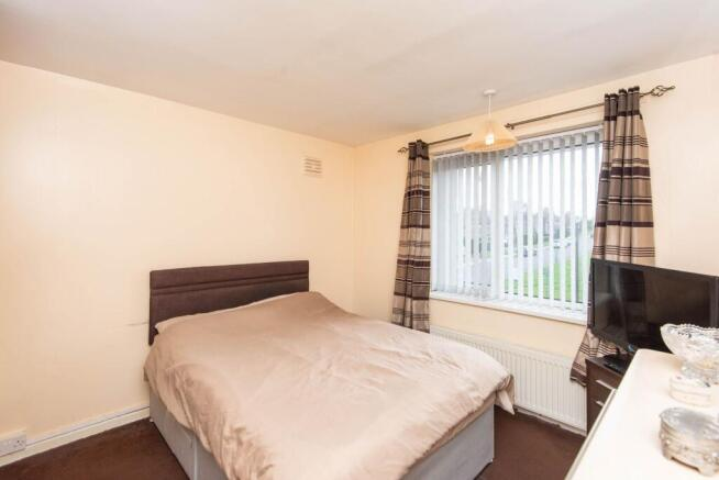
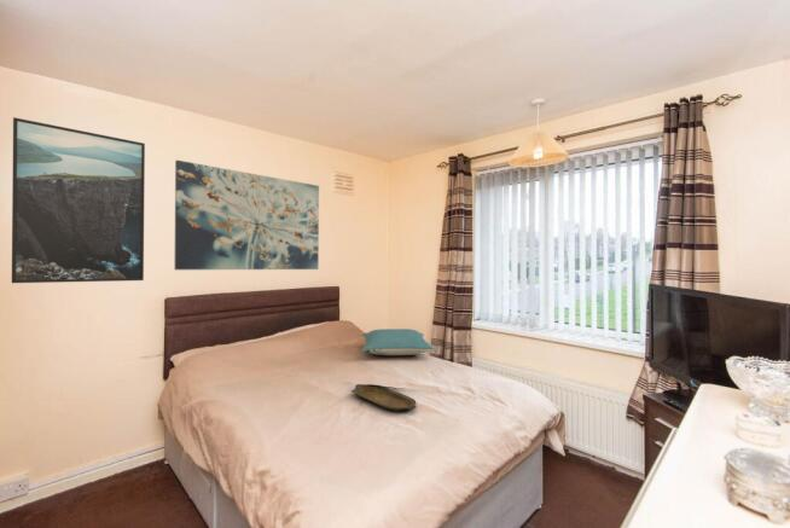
+ serving tray (383, 398)
+ wall art (256, 221)
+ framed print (83, 207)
+ pillow (395, 341)
